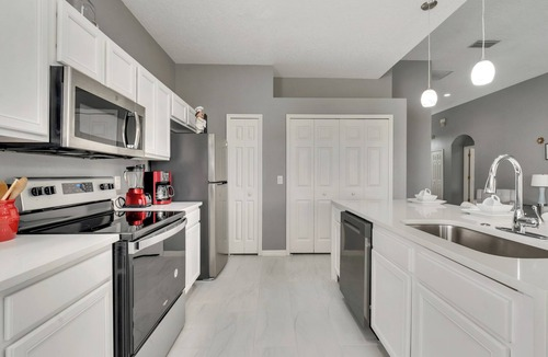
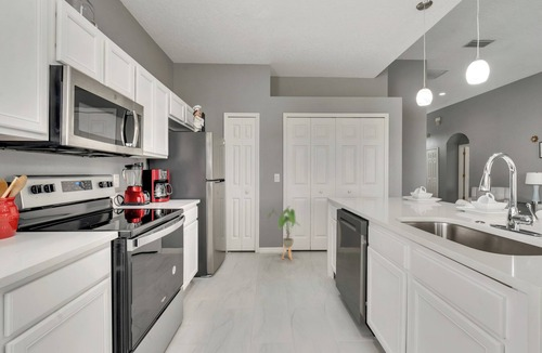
+ house plant (287, 233)
